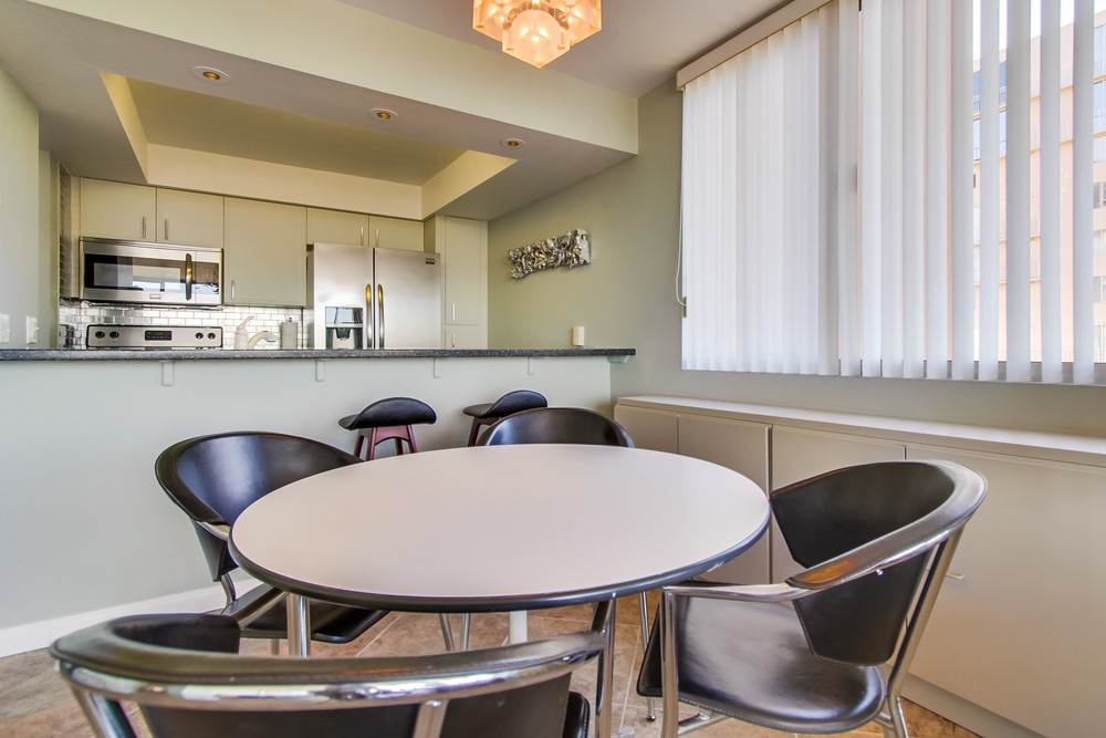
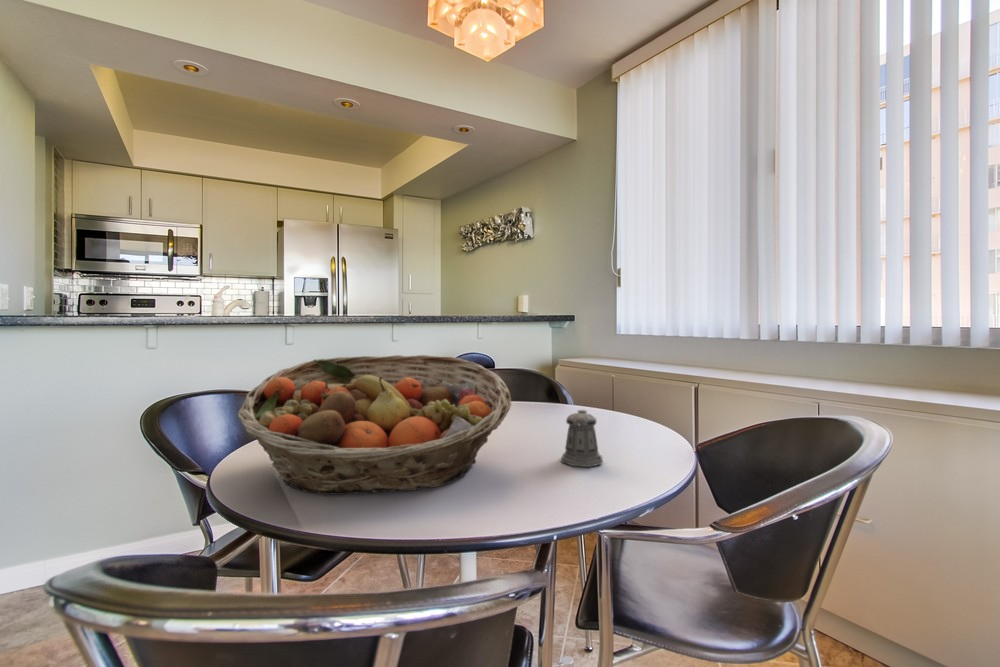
+ pepper shaker (580, 436)
+ fruit basket (382, 413)
